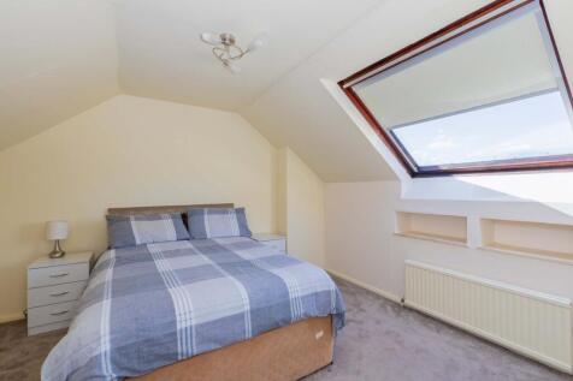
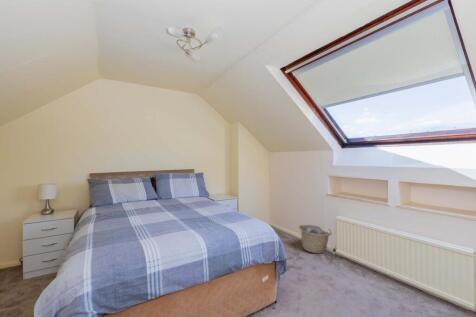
+ basket (314, 237)
